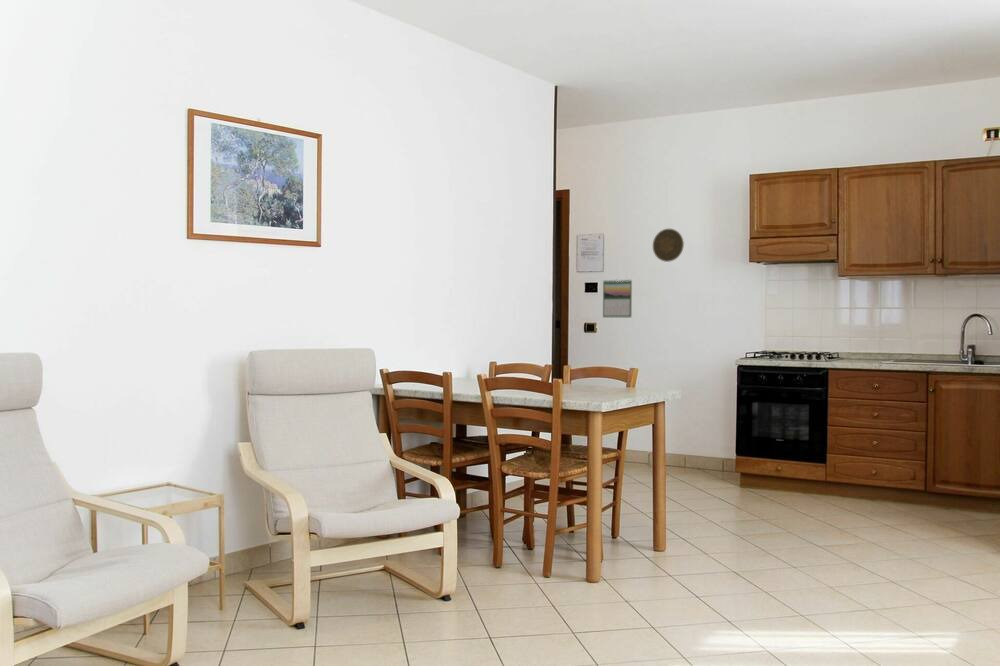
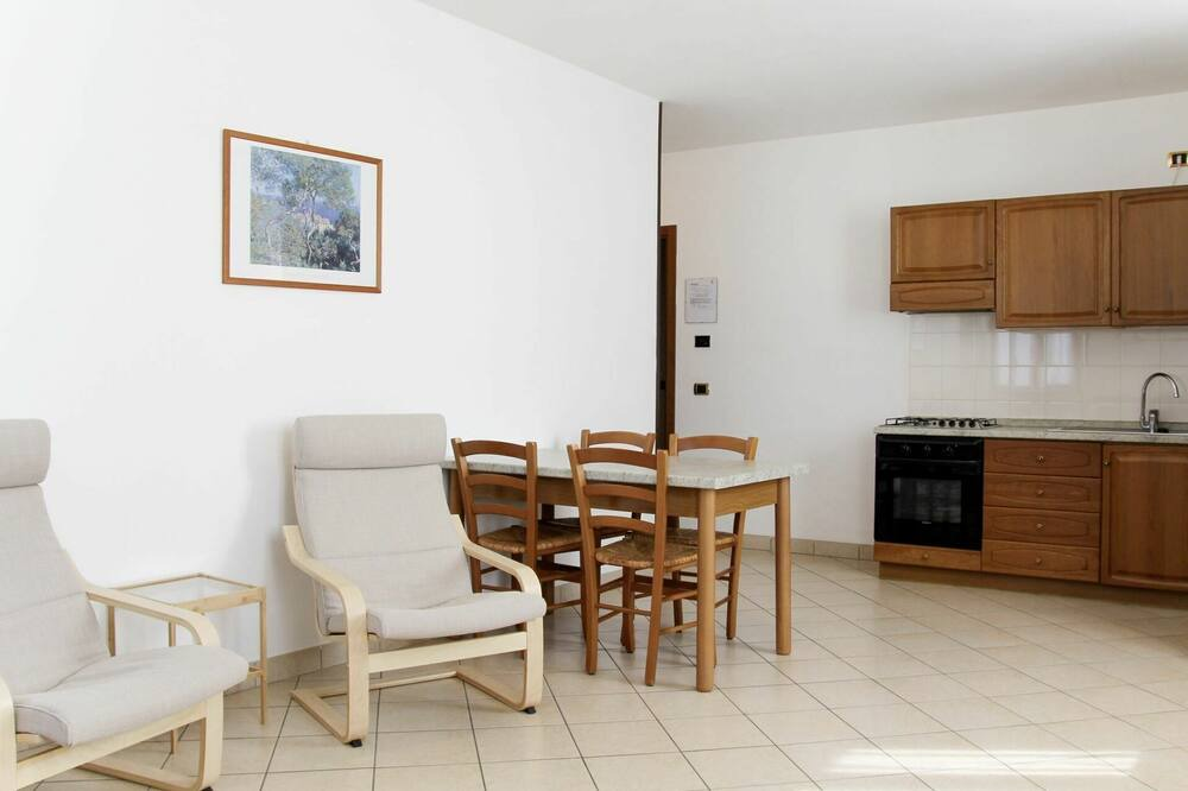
- calendar (617, 298)
- decorative plate (667, 245)
